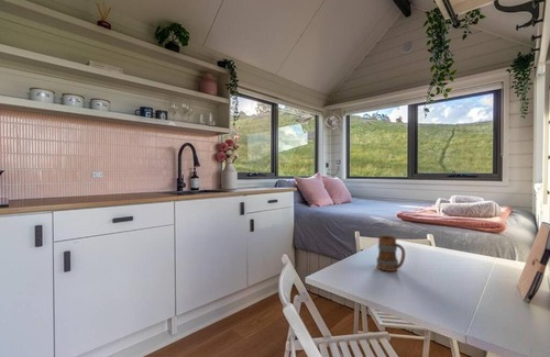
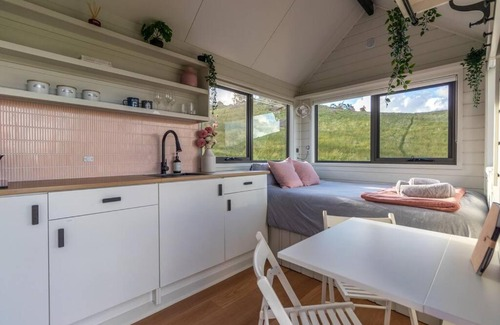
- mug (391, 253)
